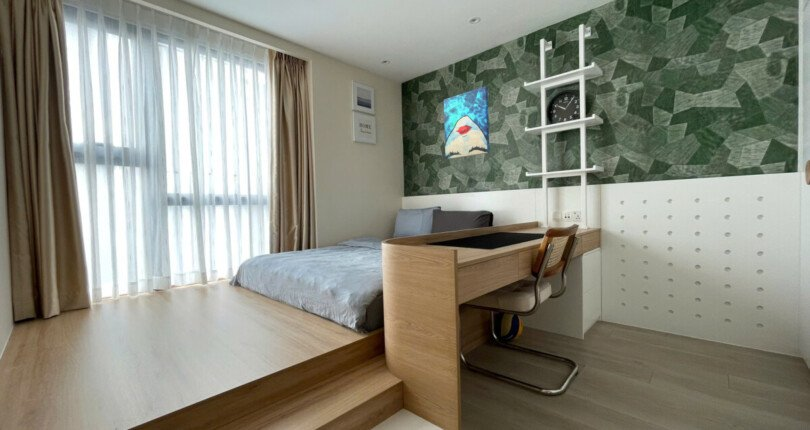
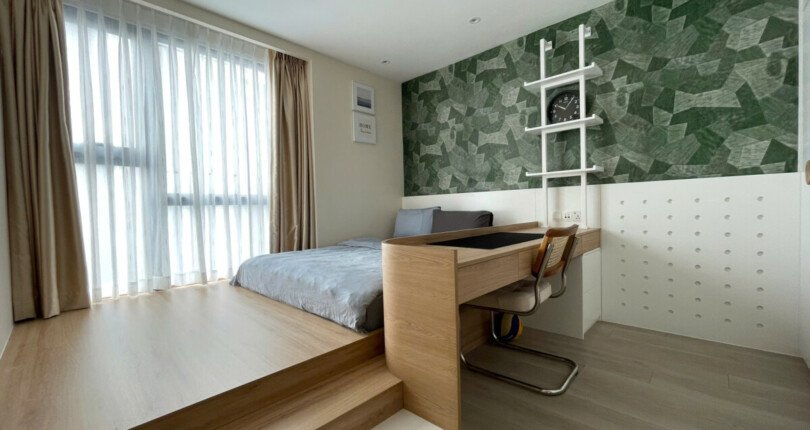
- wall art (465, 125)
